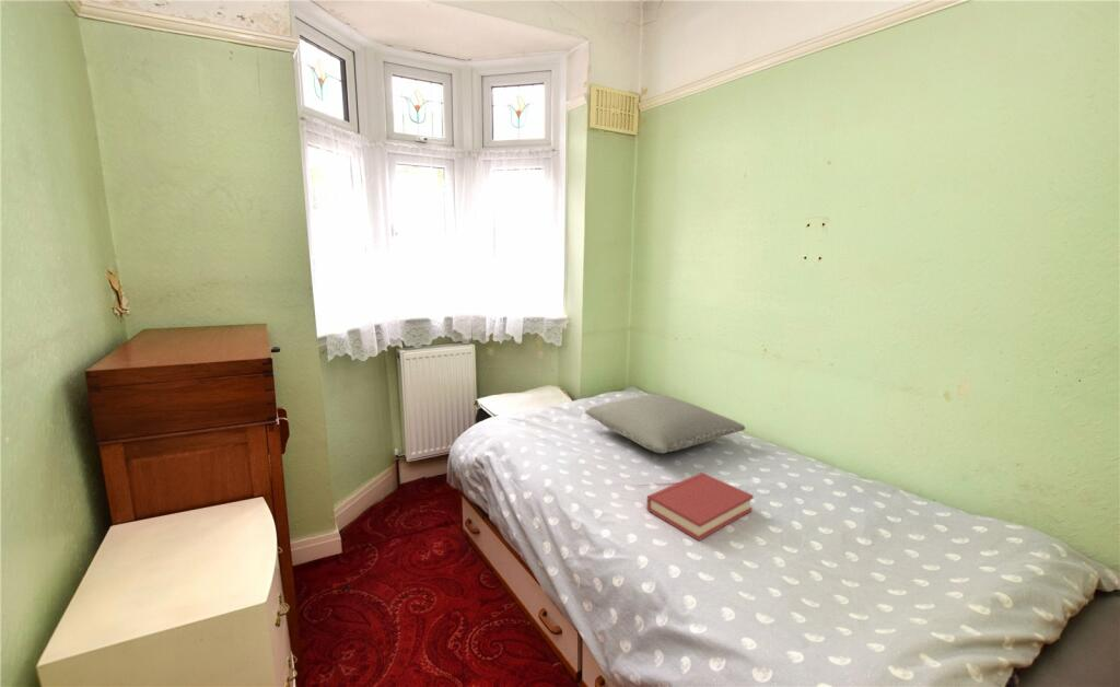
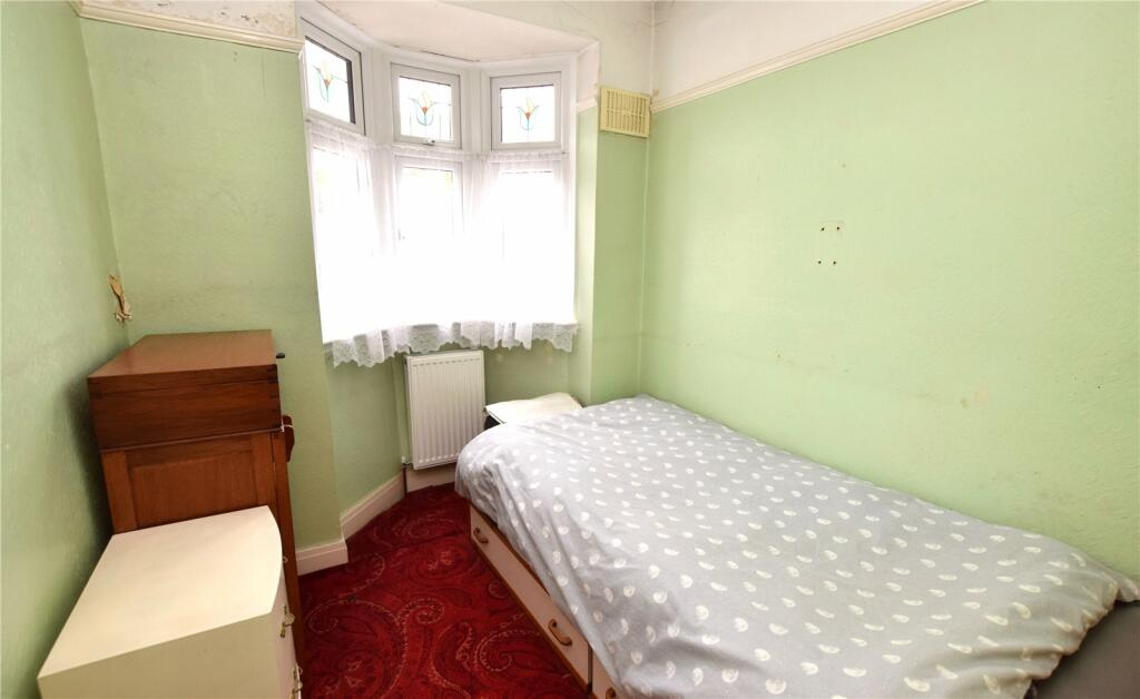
- pillow (661, 419)
- hardback book (699, 502)
